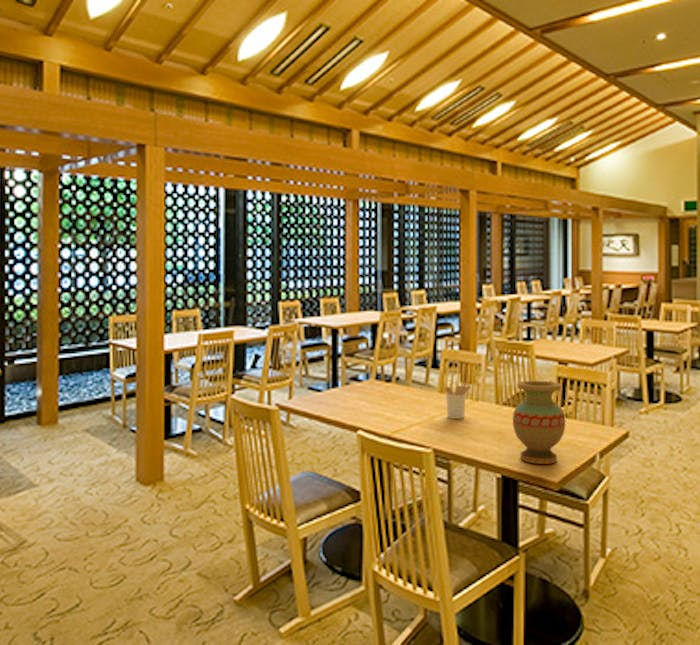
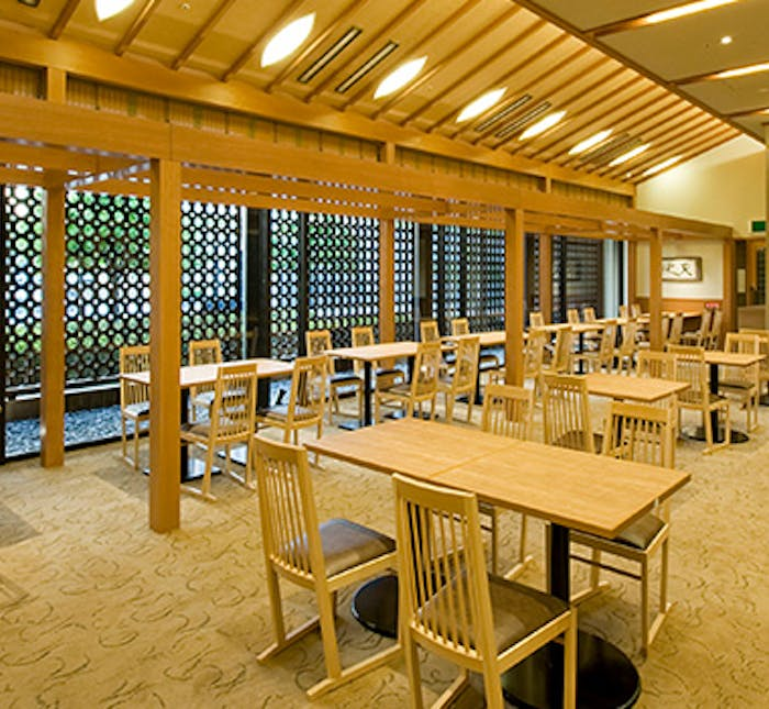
- utensil holder (458, 400)
- vase (538, 421)
